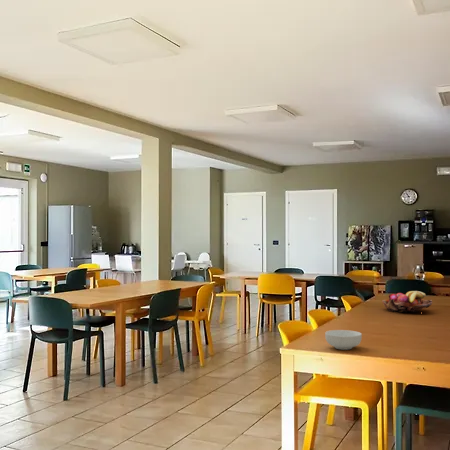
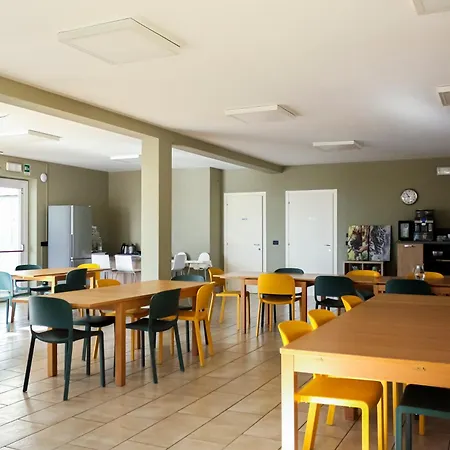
- cereal bowl (343, 340)
- fruit basket (407, 301)
